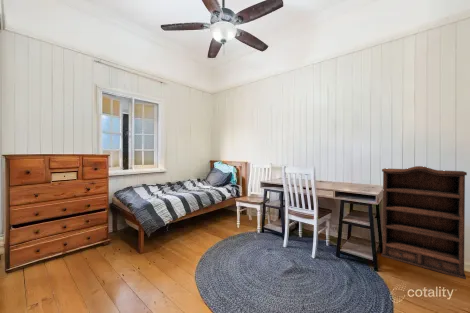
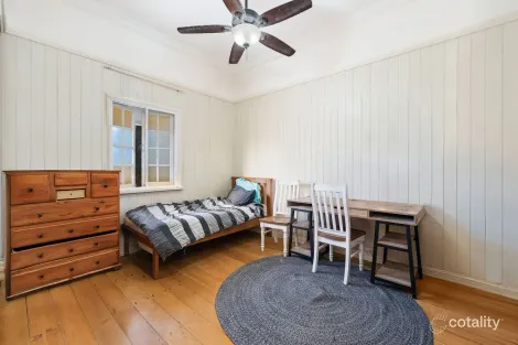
- bookshelf (419, 214)
